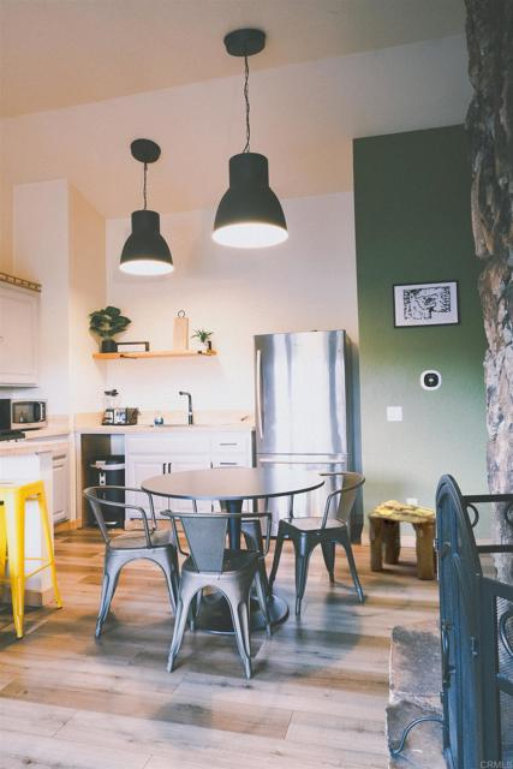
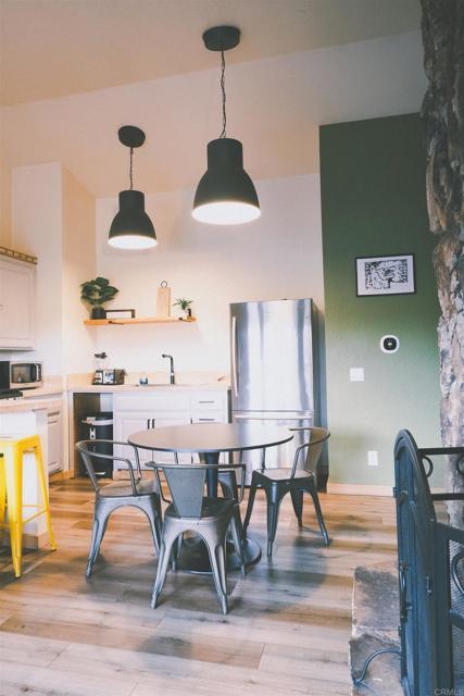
- stool (399, 536)
